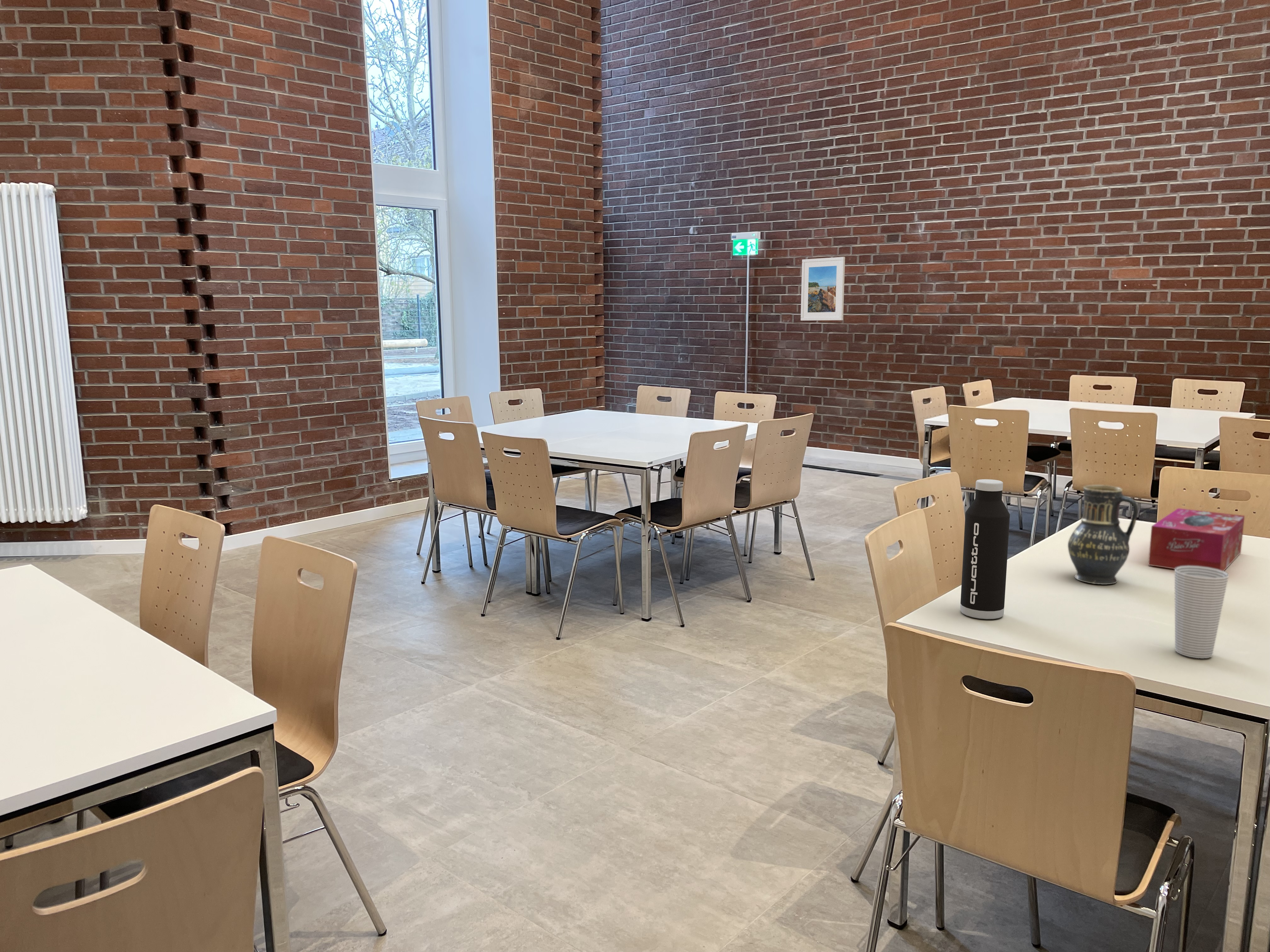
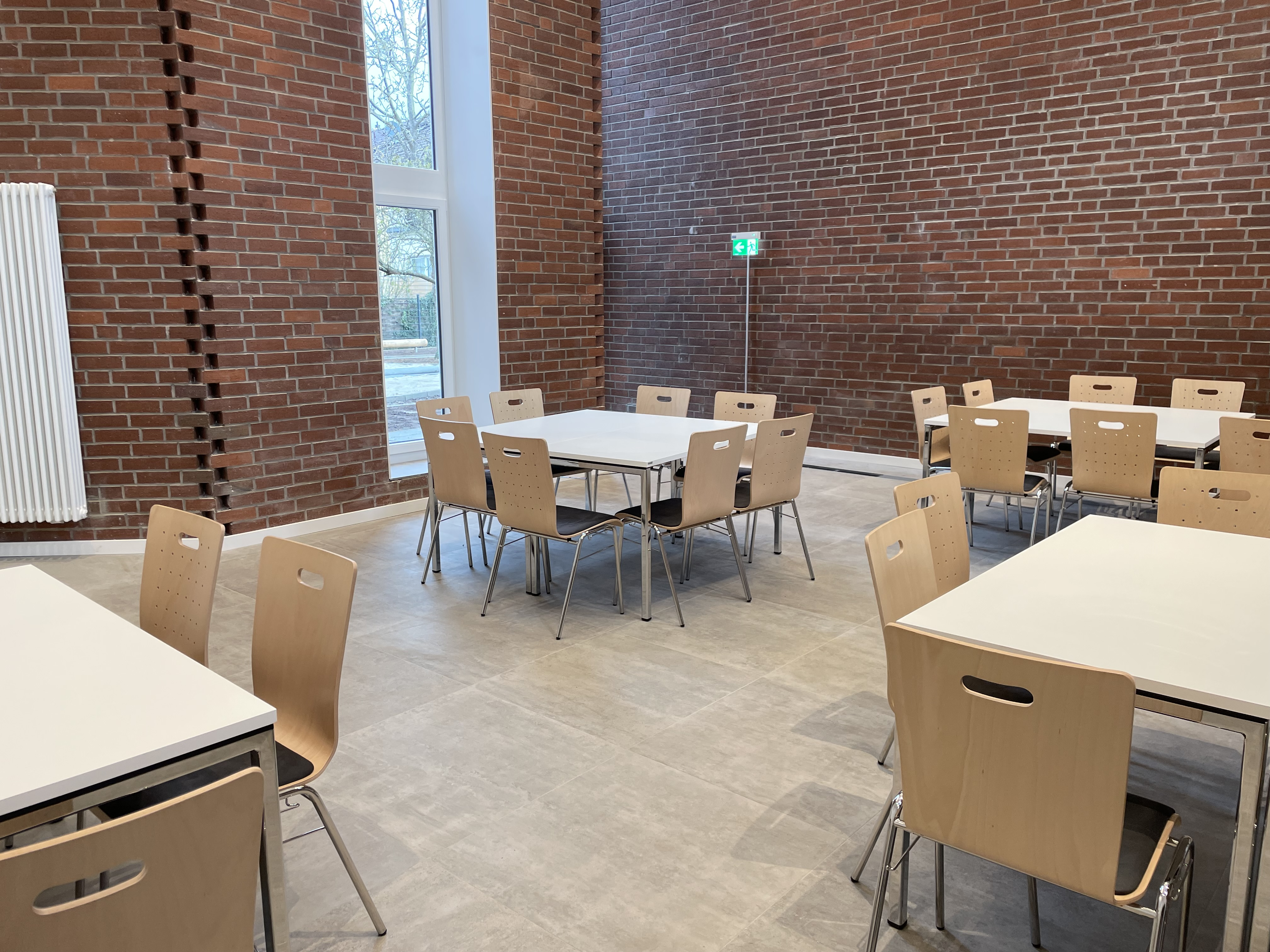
- vase (1099, 534)
- tissue box (1197, 540)
- water bottle (985, 548)
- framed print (822, 289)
- cup (1197, 612)
